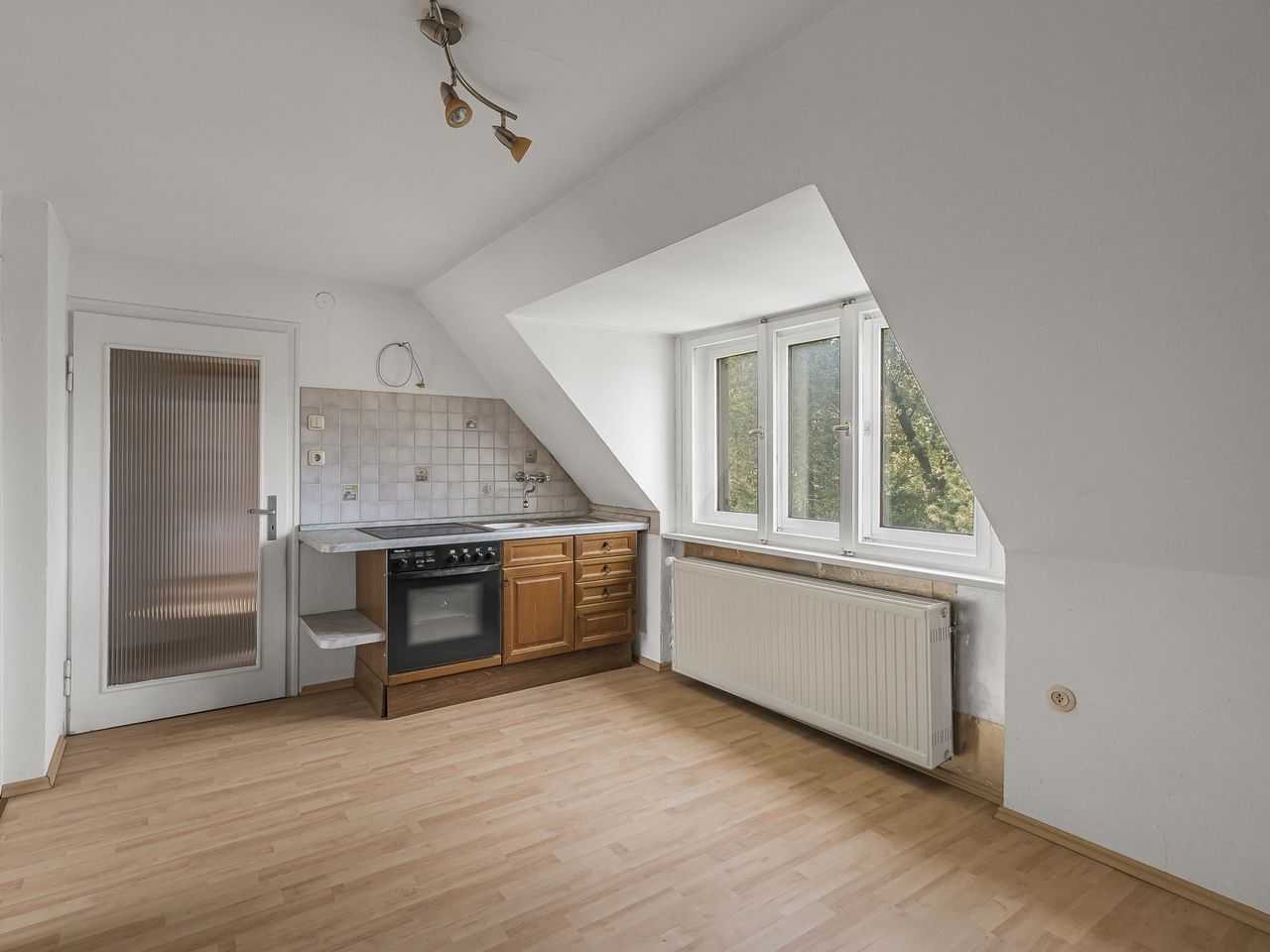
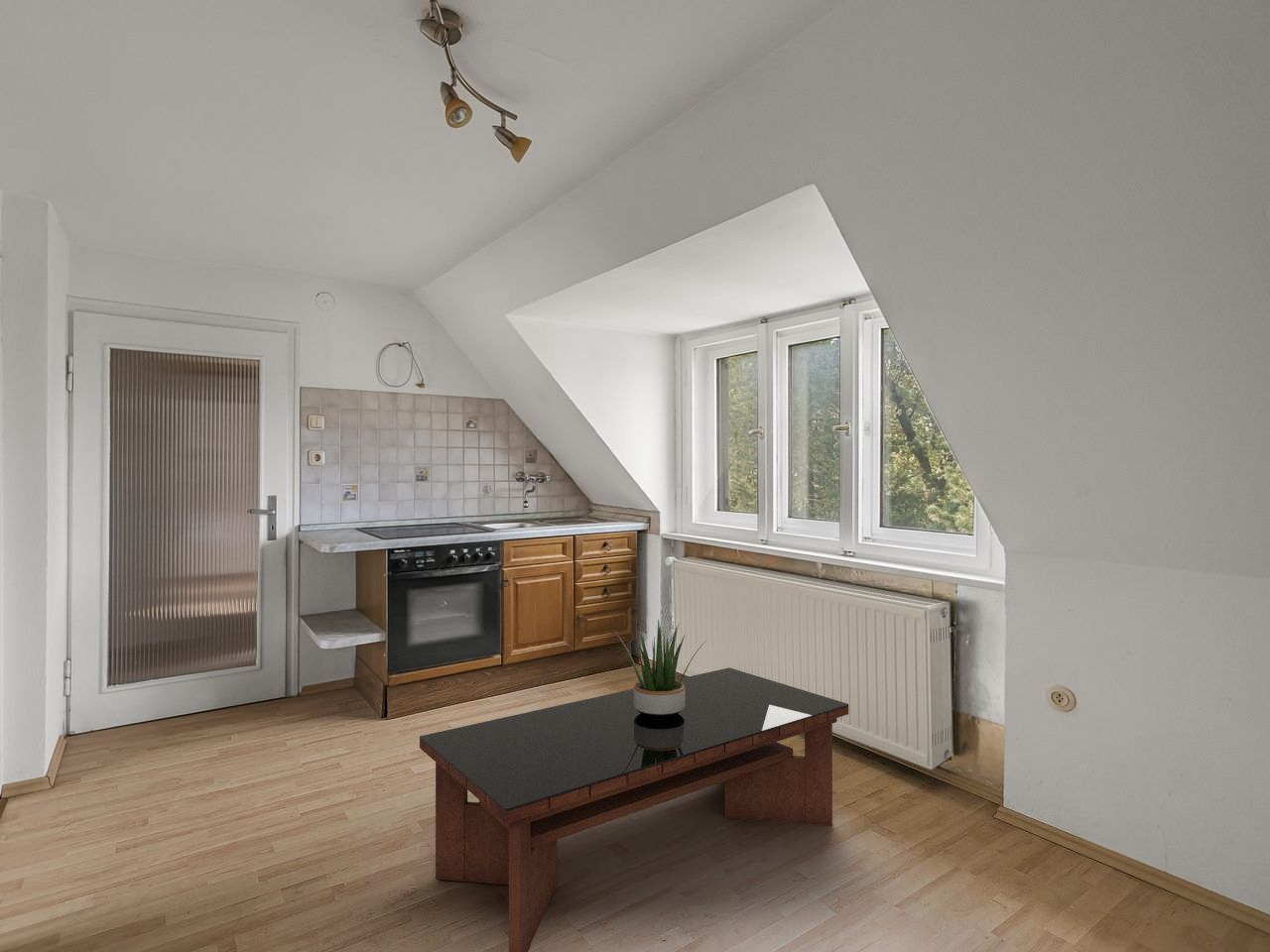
+ coffee table (648, 783)
+ potted plant (659, 667)
